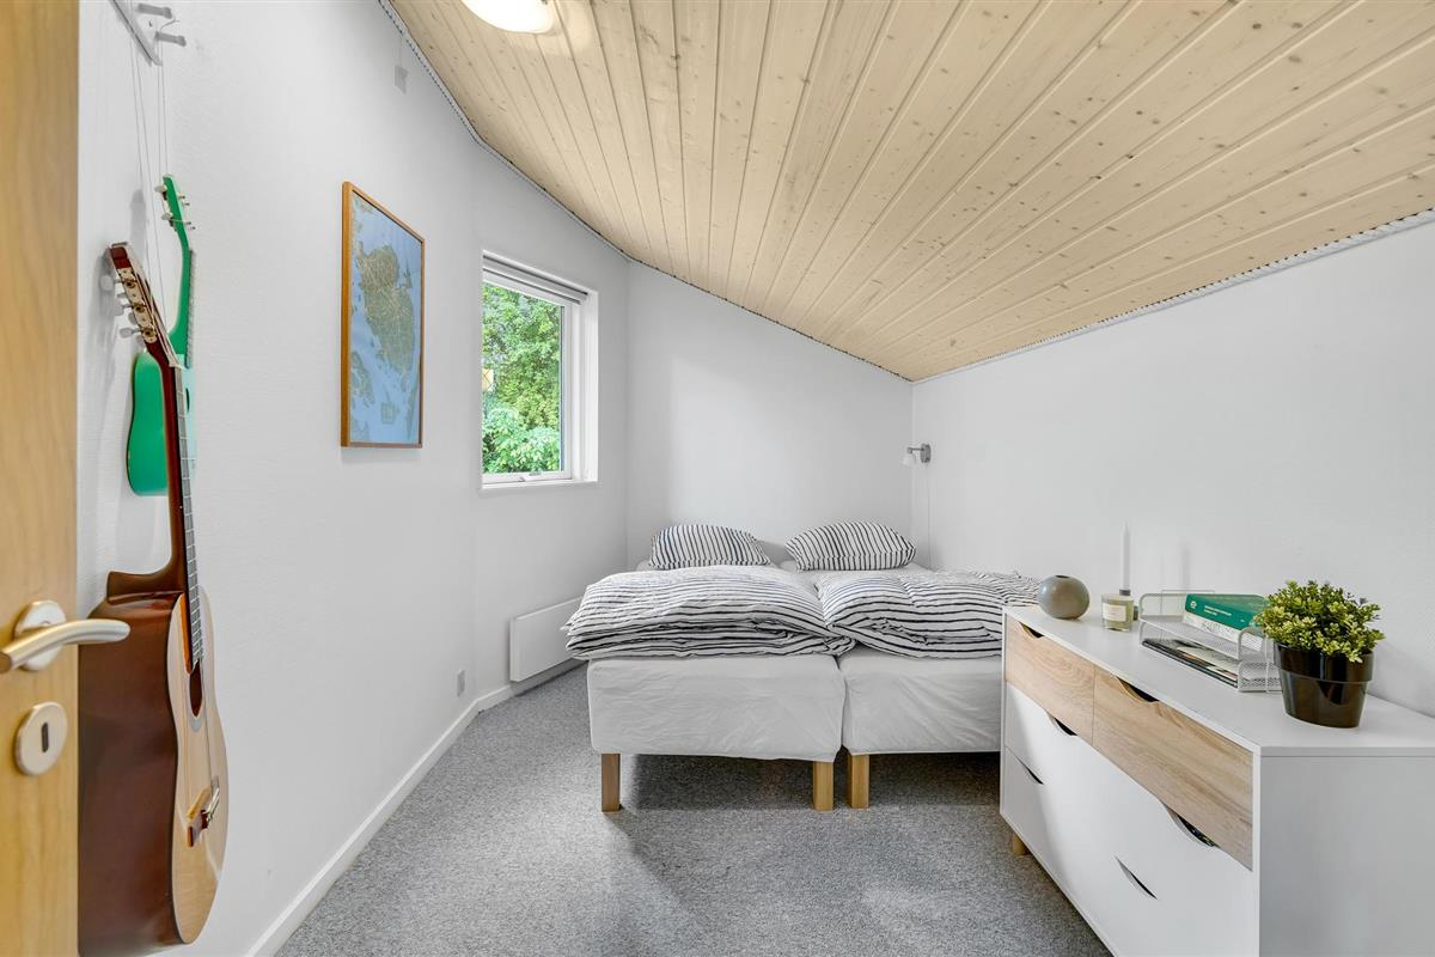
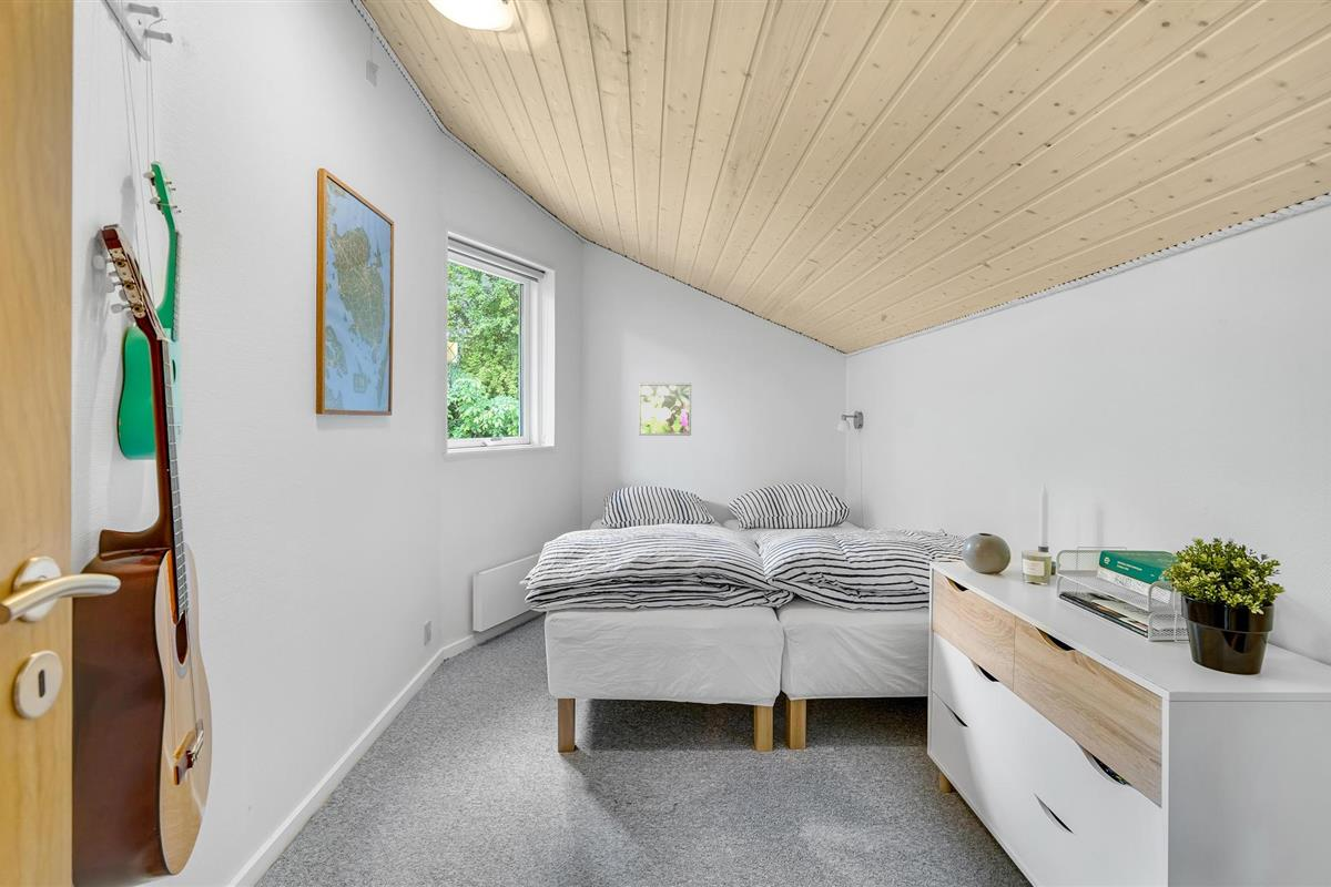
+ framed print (664, 409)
